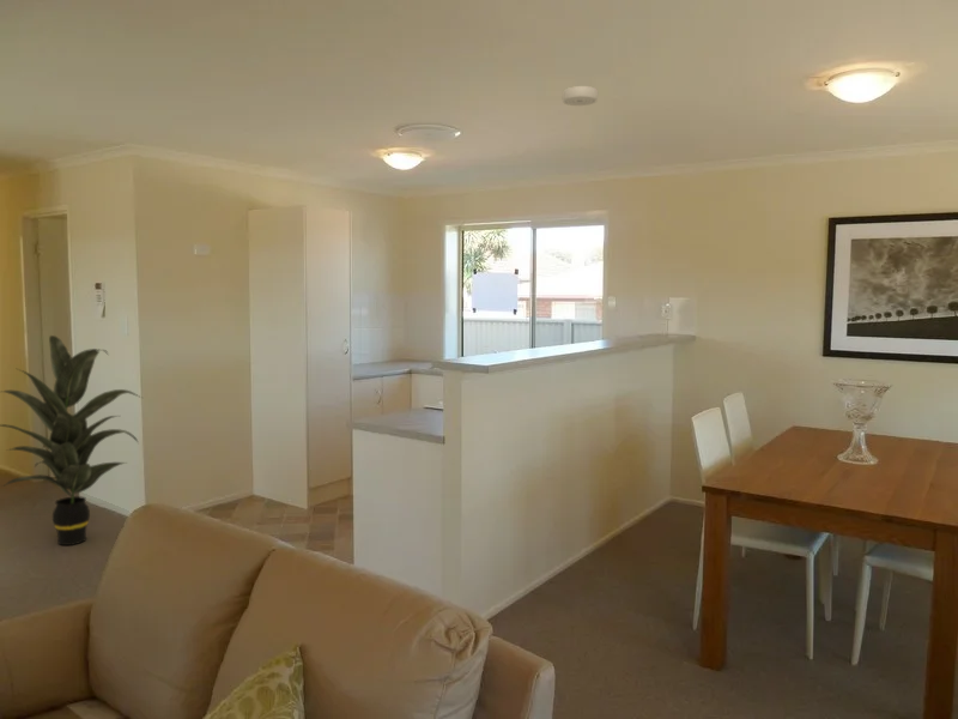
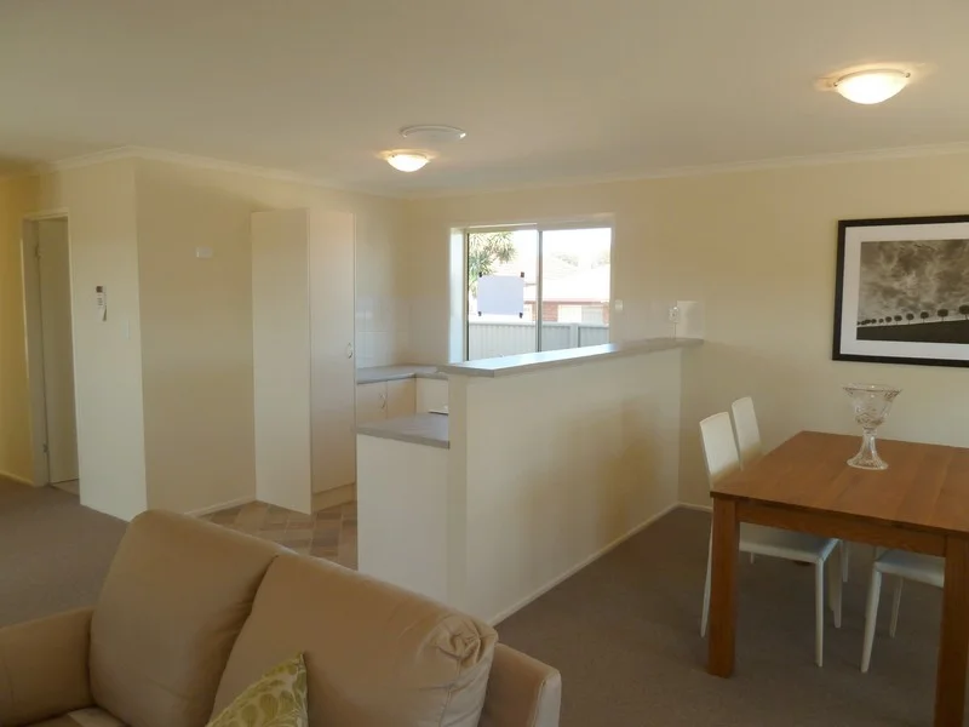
- indoor plant (69, 437)
- smoke detector (580, 96)
